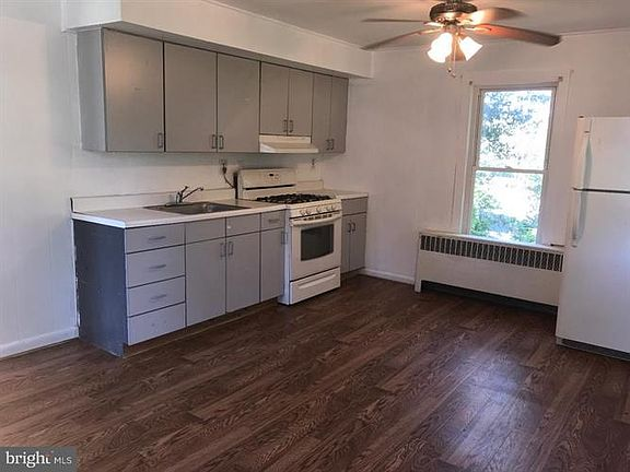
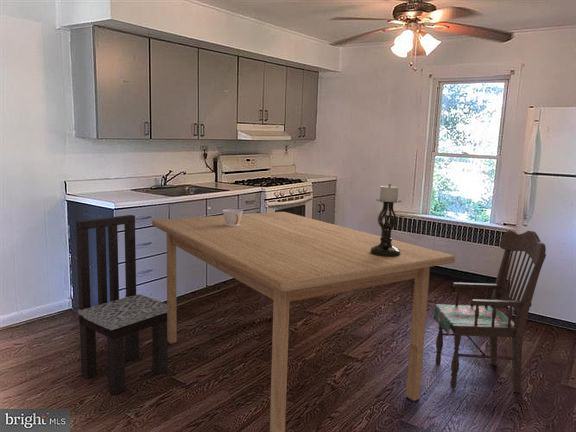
+ dining chair (483, 304)
+ teacup (233, 217)
+ candle holder (387, 218)
+ table (281, 303)
+ dining chair (122, 299)
